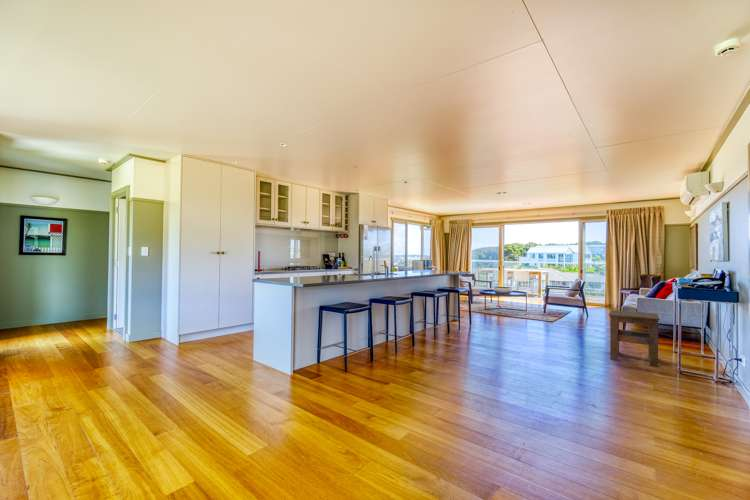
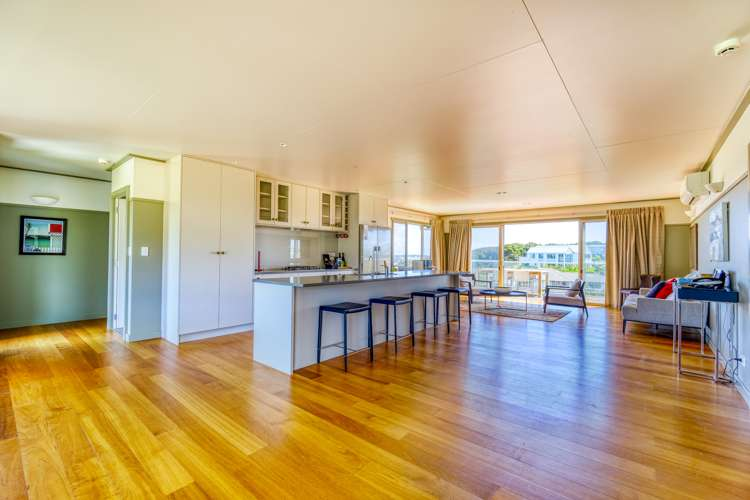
- side table (633, 336)
